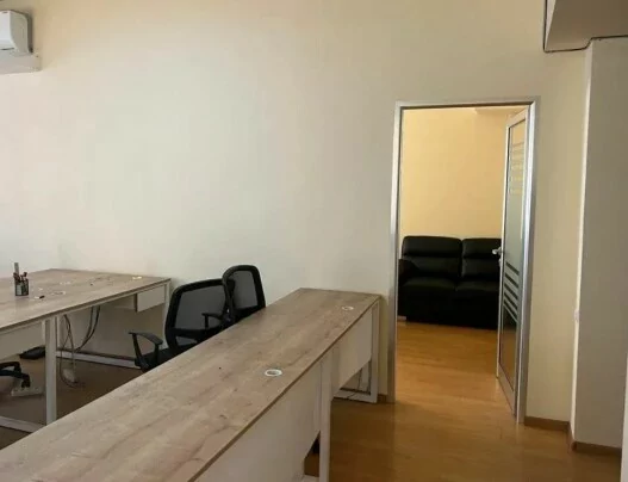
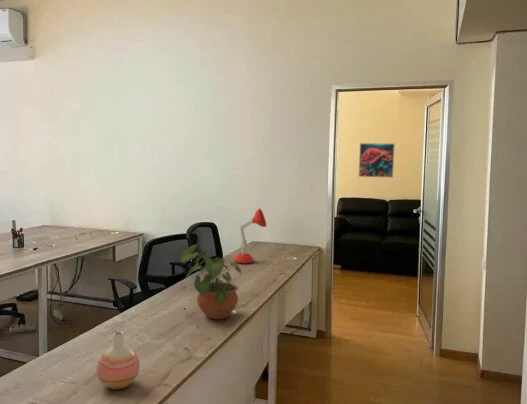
+ vase (118, 359)
+ desk lamp (244, 235)
+ potted plant (209, 280)
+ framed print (376, 160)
